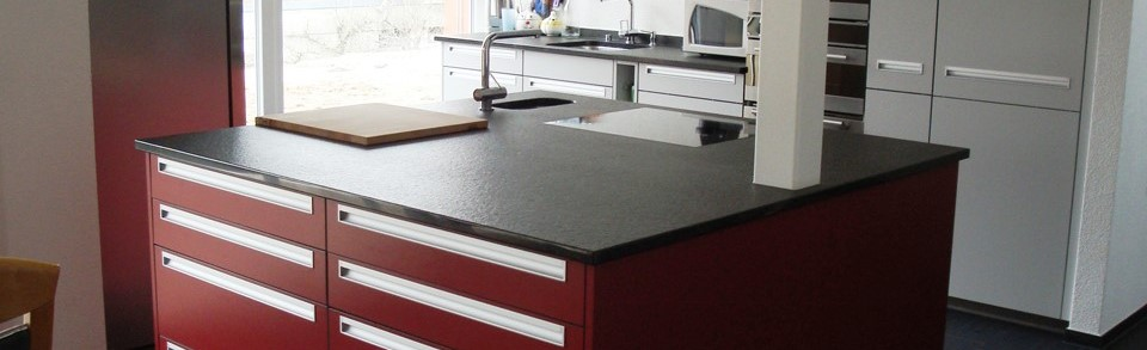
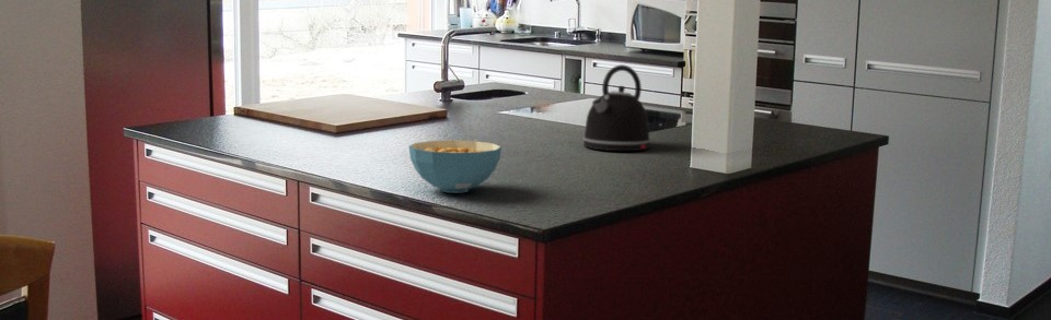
+ kettle (617, 105)
+ cereal bowl (454, 168)
